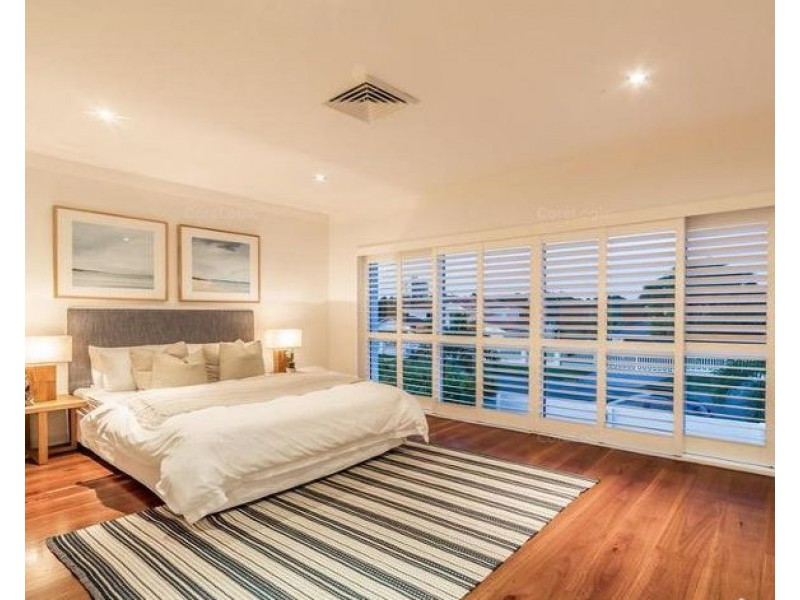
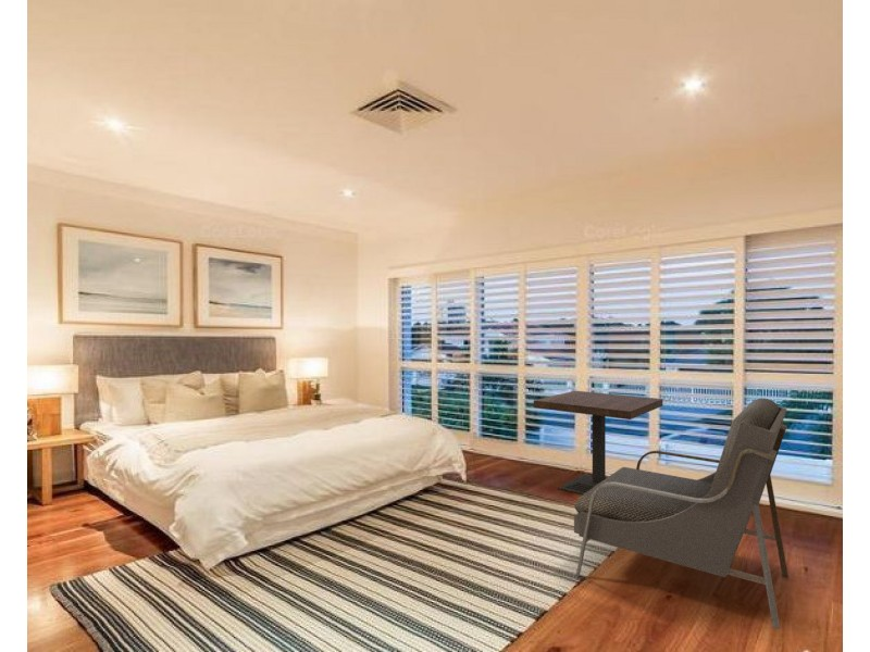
+ armchair (681, 485)
+ side table (598, 443)
